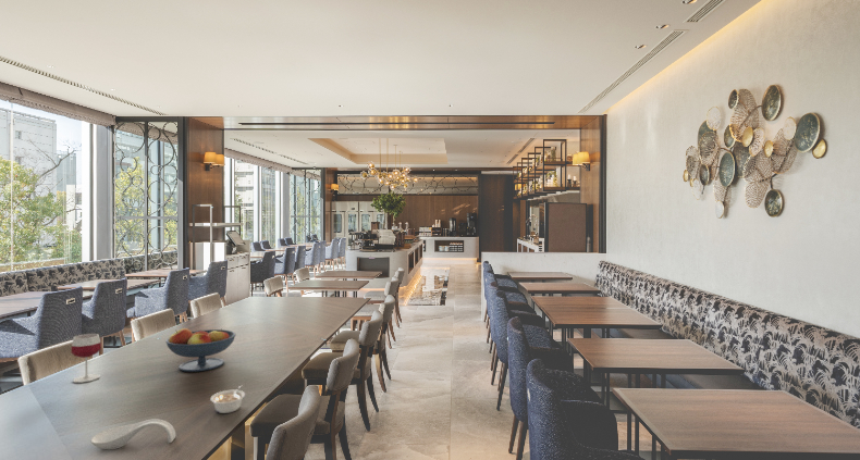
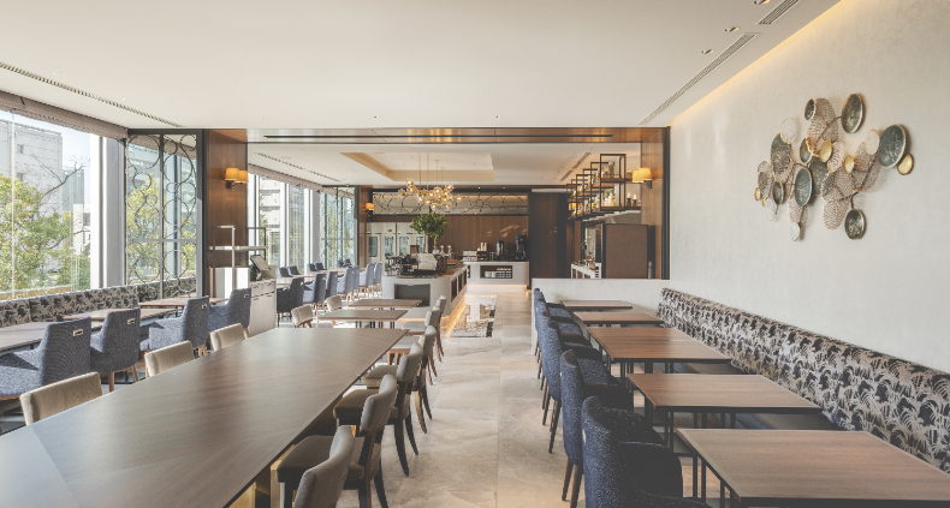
- spoon rest (134, 432)
- fruit bowl (201, 346)
- wineglass (86, 357)
- legume (228, 400)
